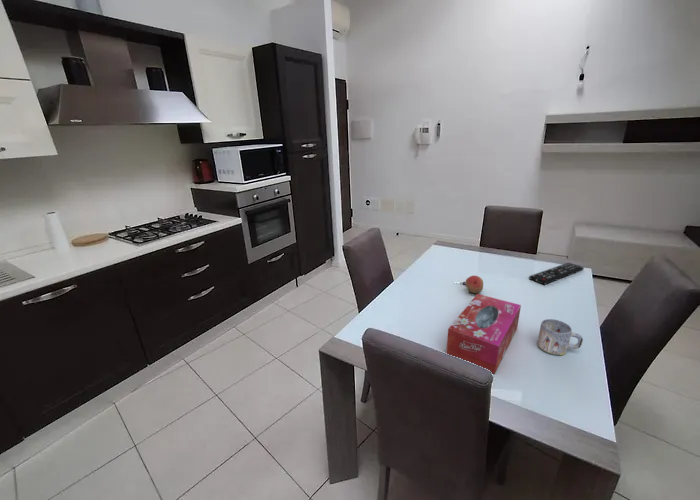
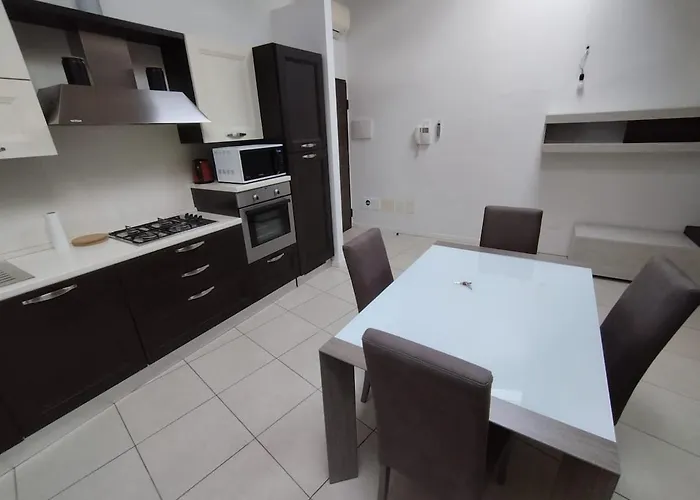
- remote control (556, 272)
- tissue box (485, 328)
- fruit (474, 284)
- mug (560, 337)
